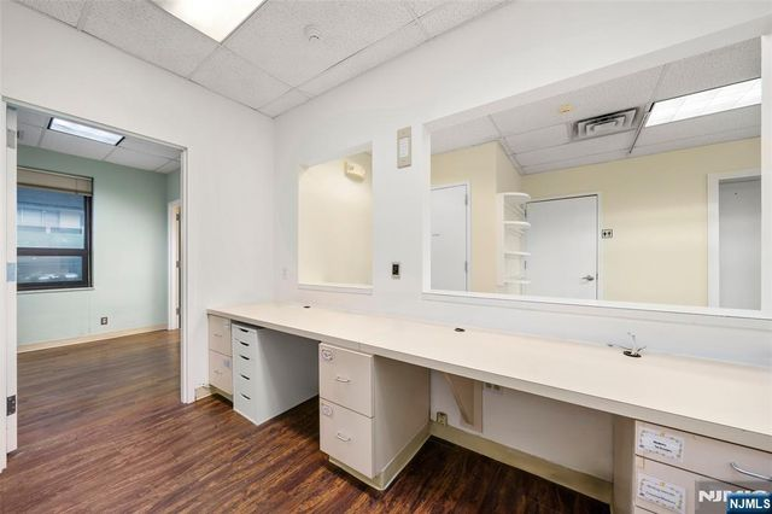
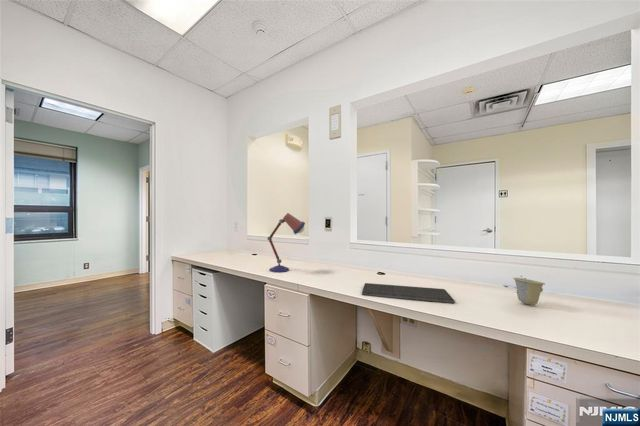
+ cup (528, 291)
+ computer keyboard (404, 291)
+ desk lamp (294, 233)
